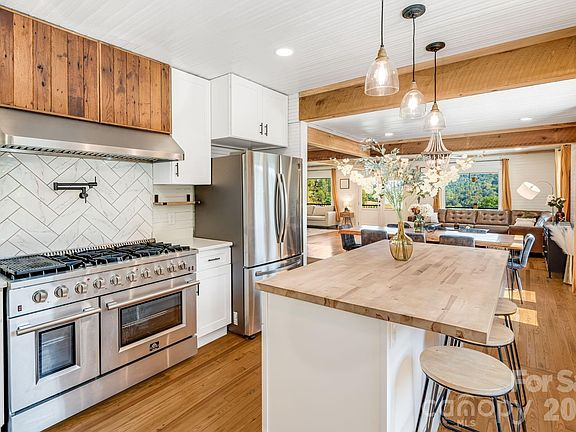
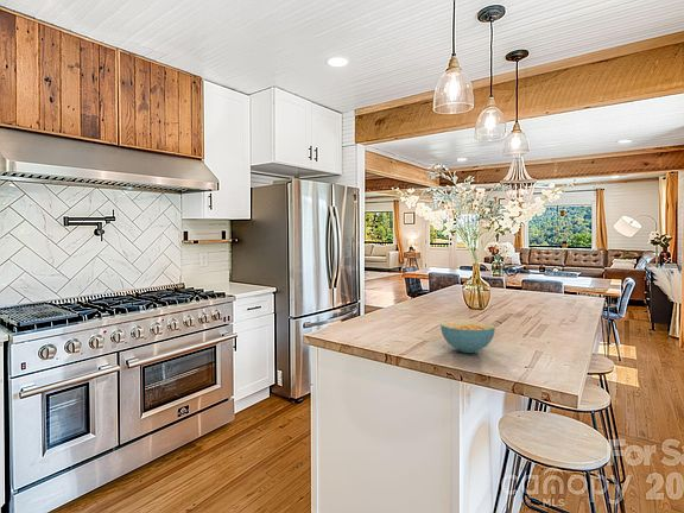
+ cereal bowl (467, 337)
